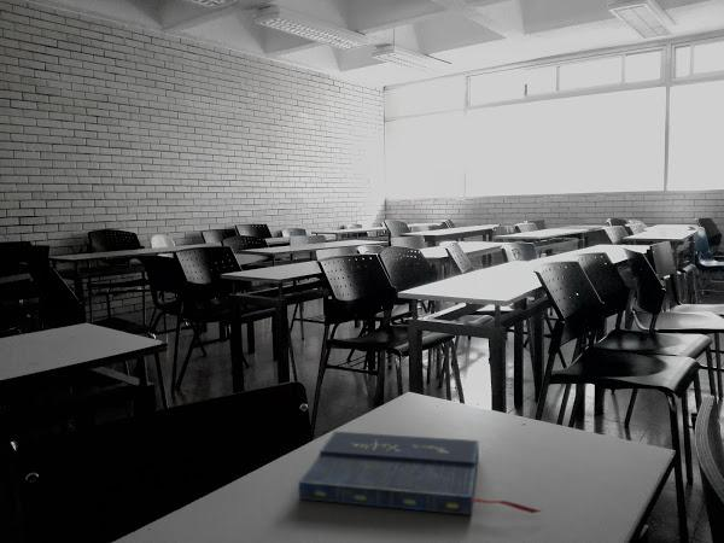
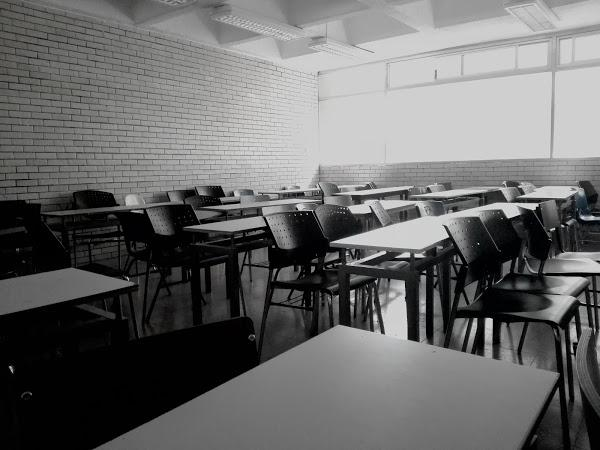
- book (424, 471)
